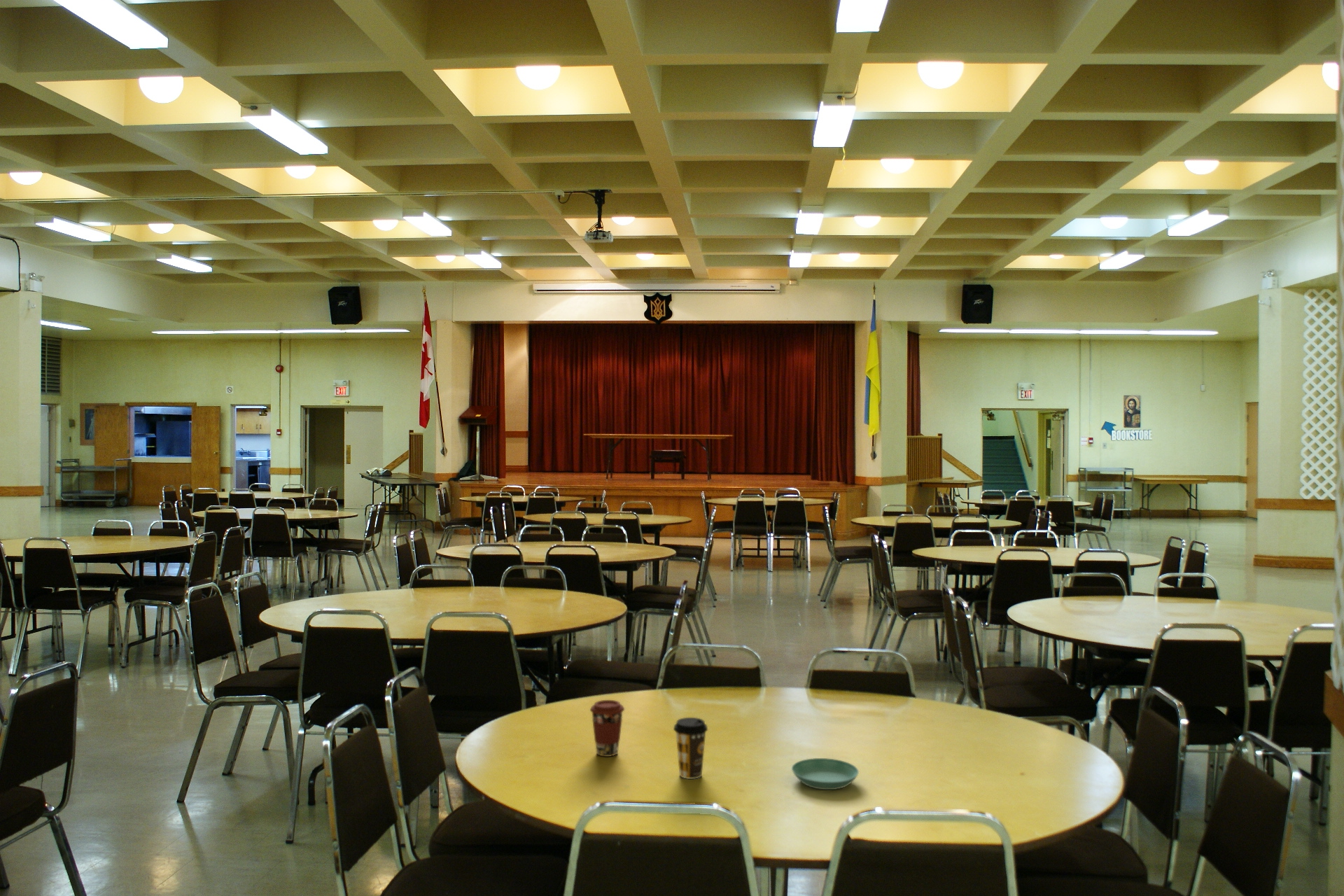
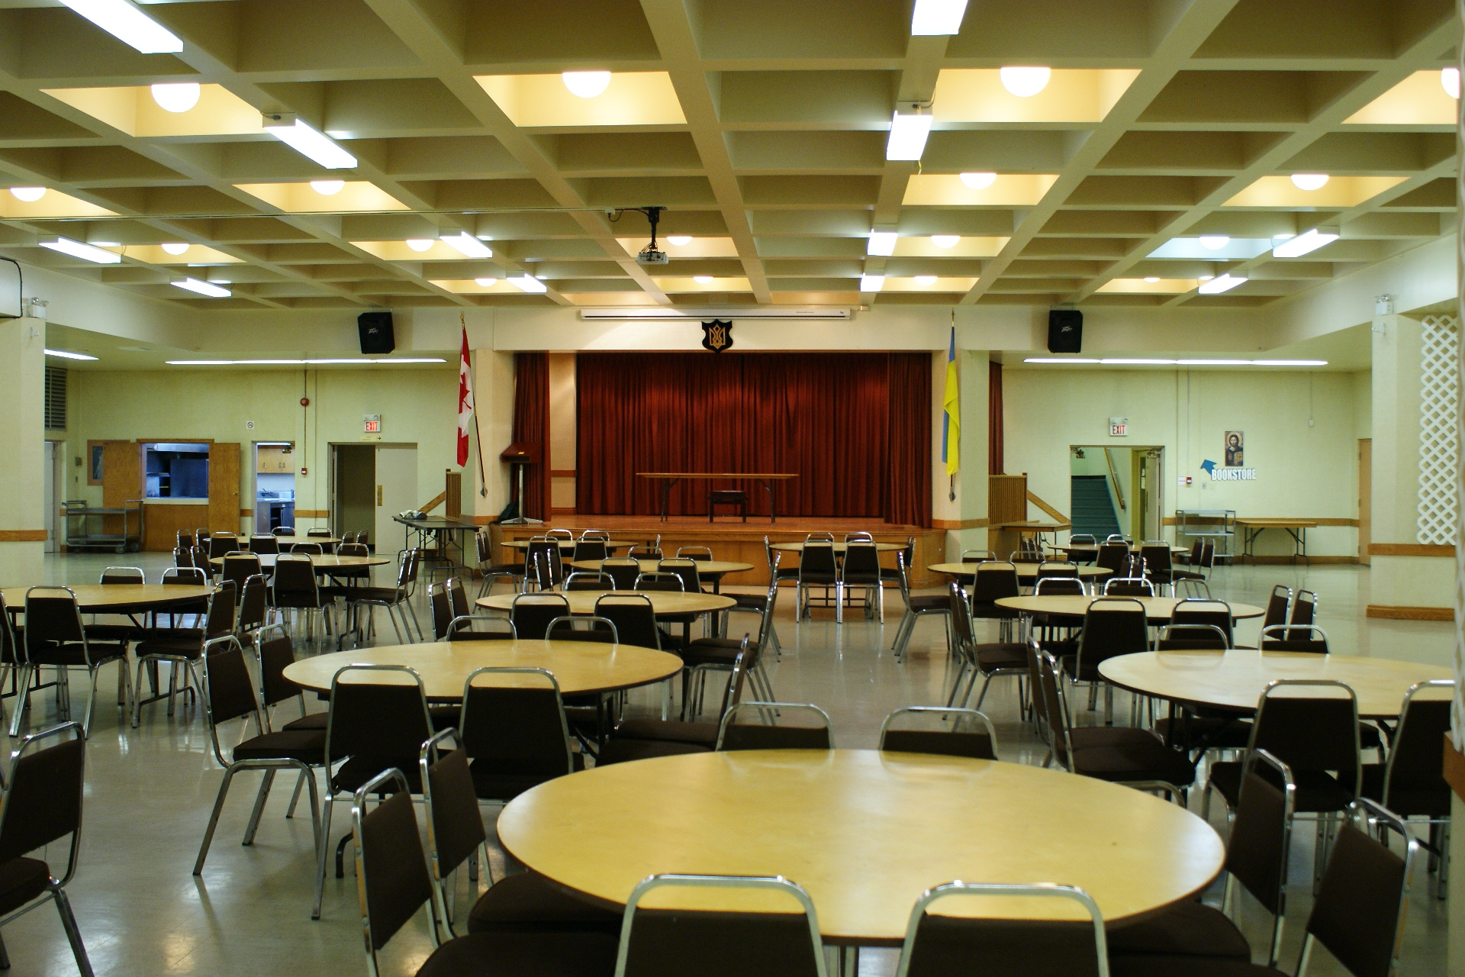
- coffee cup (690, 748)
- saucer (825, 775)
- coffee cup (607, 728)
